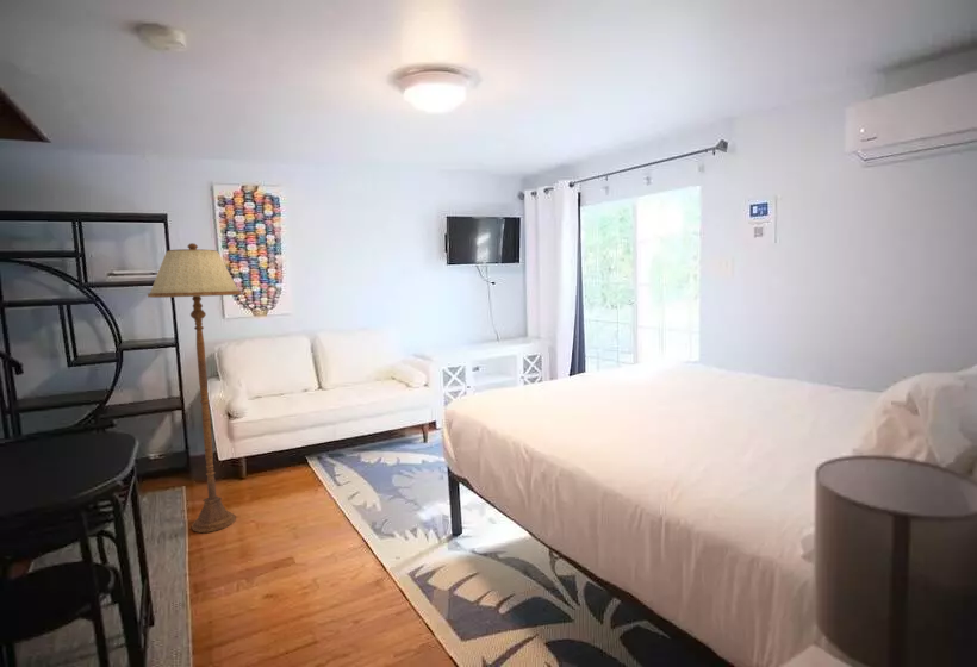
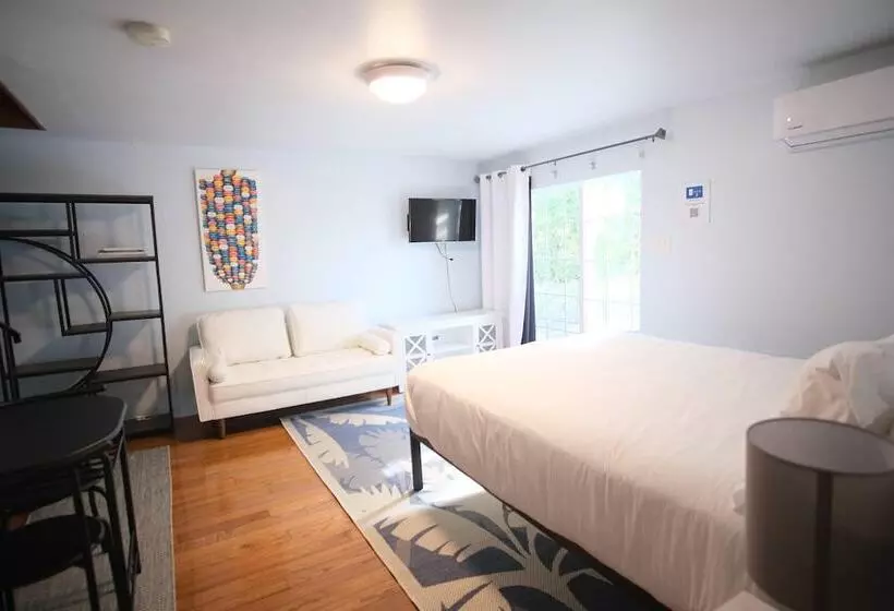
- floor lamp (203, 386)
